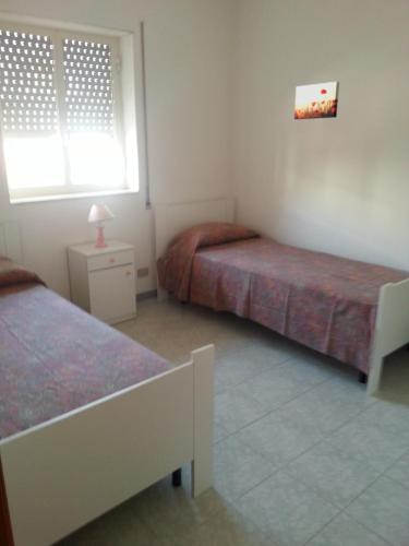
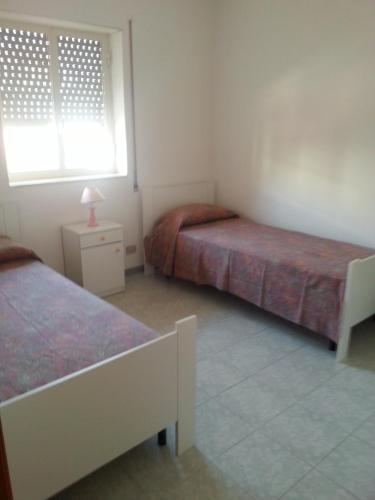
- wall art (315, 102)
